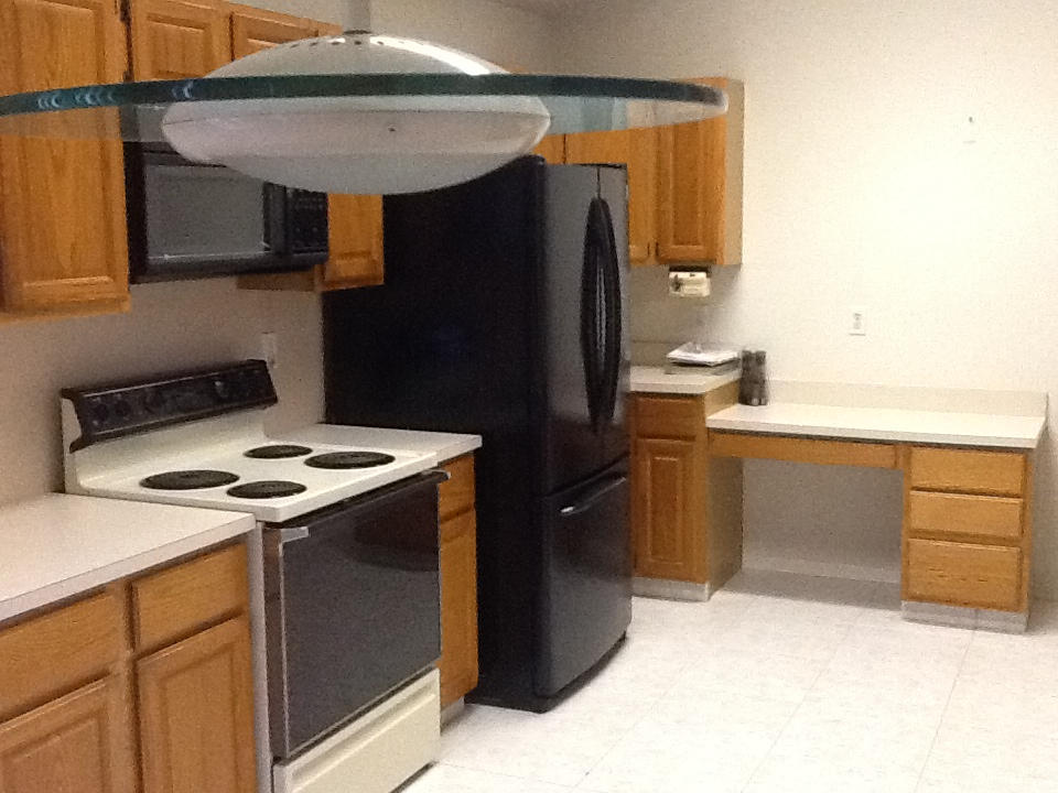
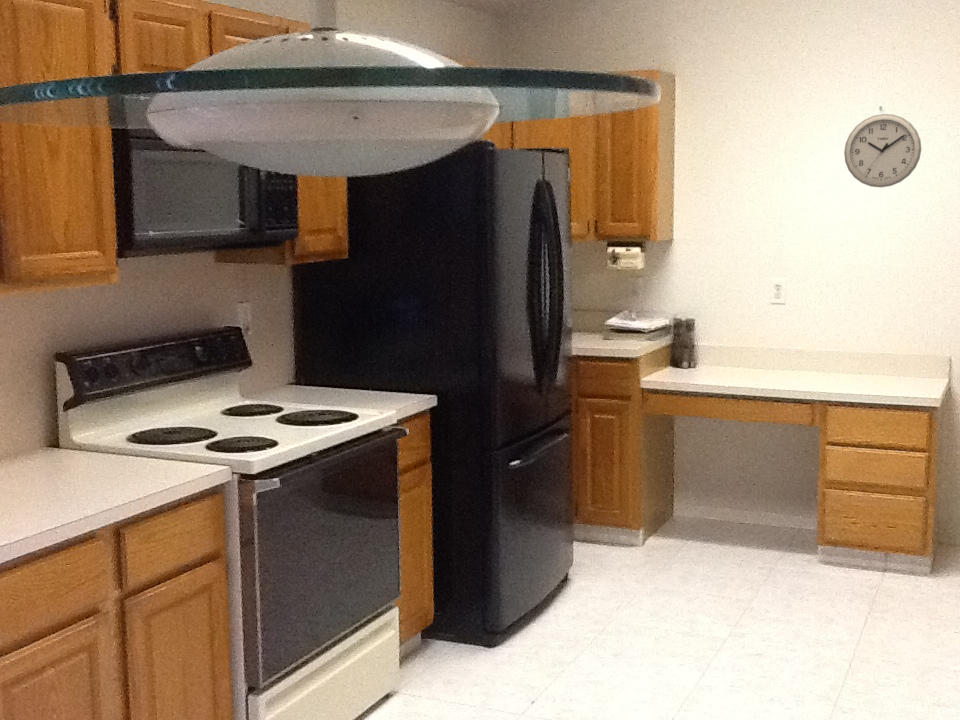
+ wall clock (882, 150)
